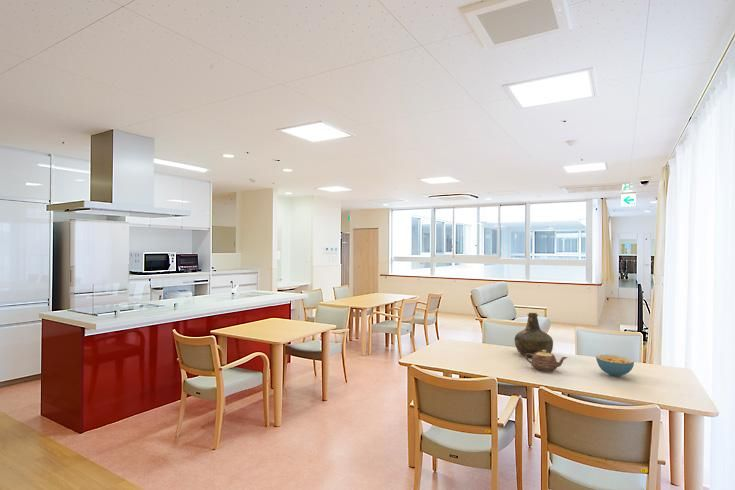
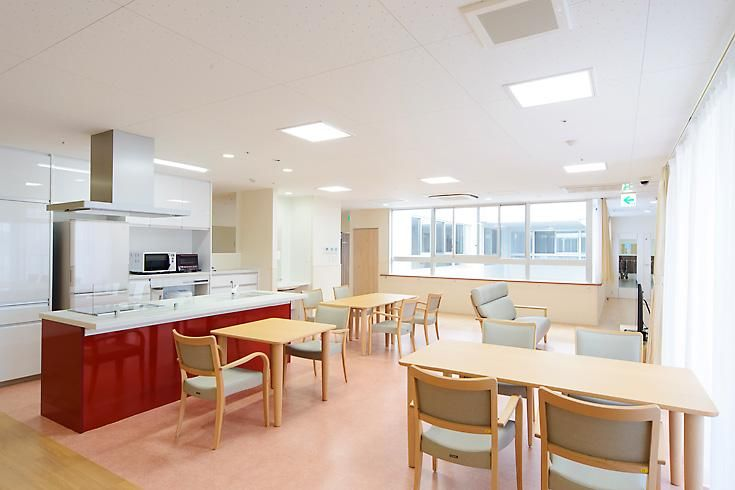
- cereal bowl (614, 366)
- teapot (545, 359)
- bottle (533, 334)
